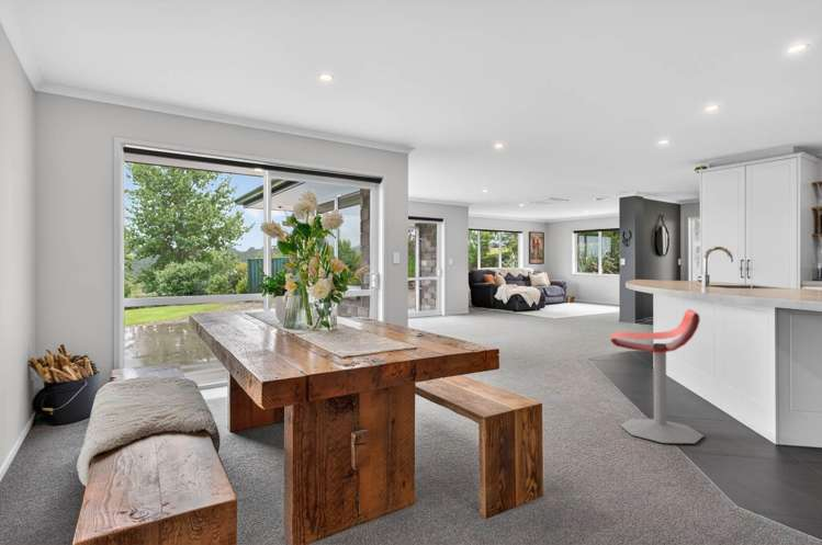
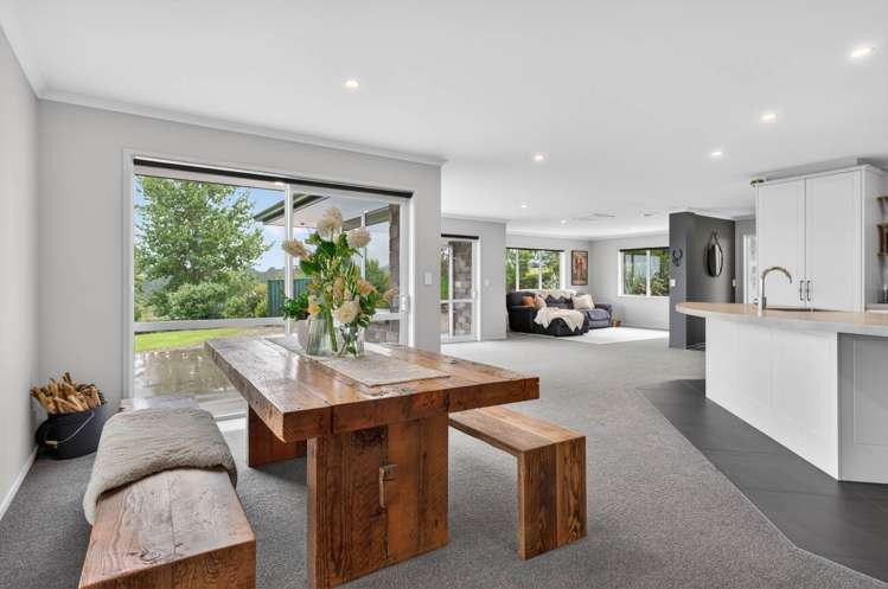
- stool (654, 370)
